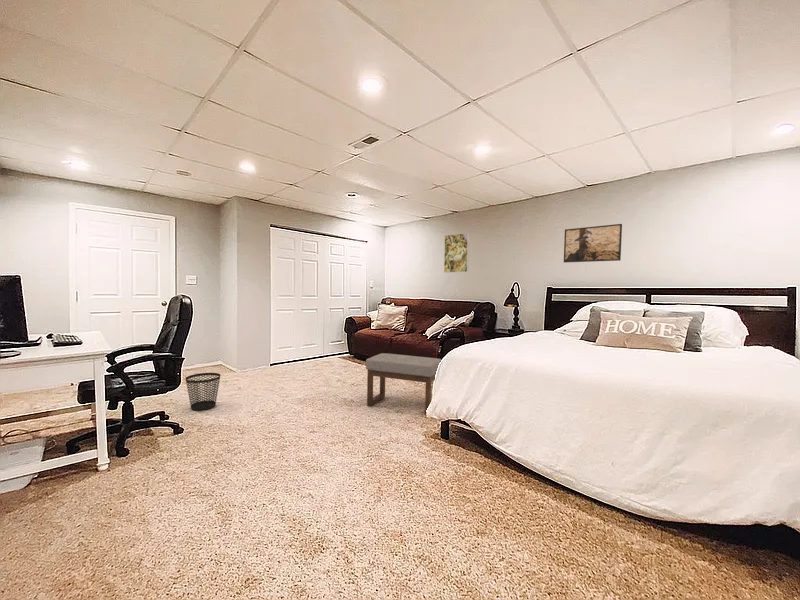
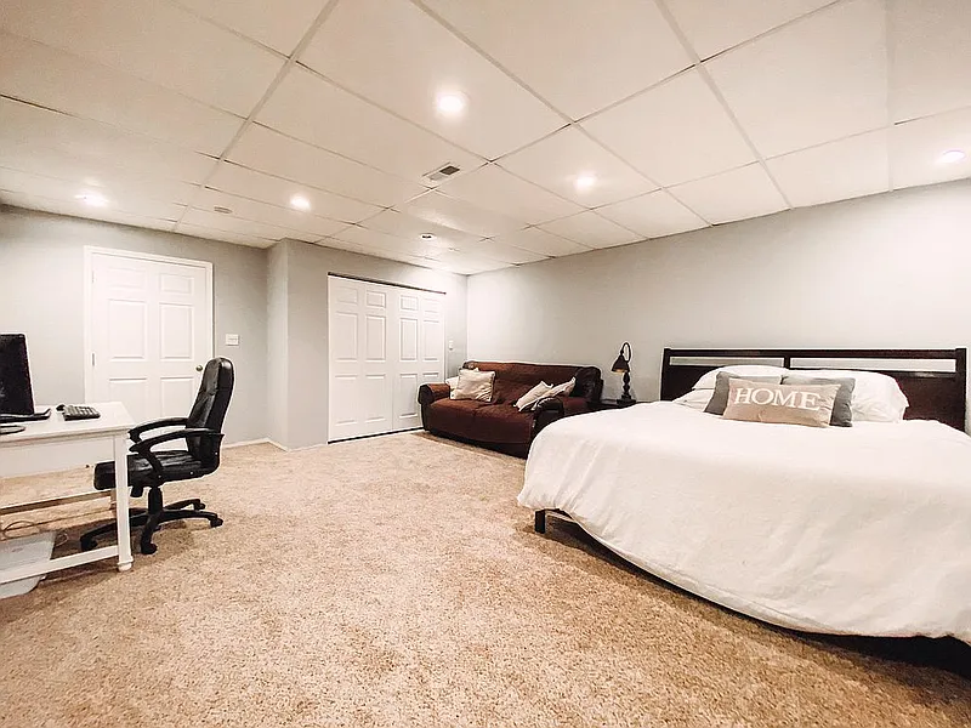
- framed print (456, 253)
- ottoman (403, 379)
- wastebasket (203, 392)
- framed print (591, 244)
